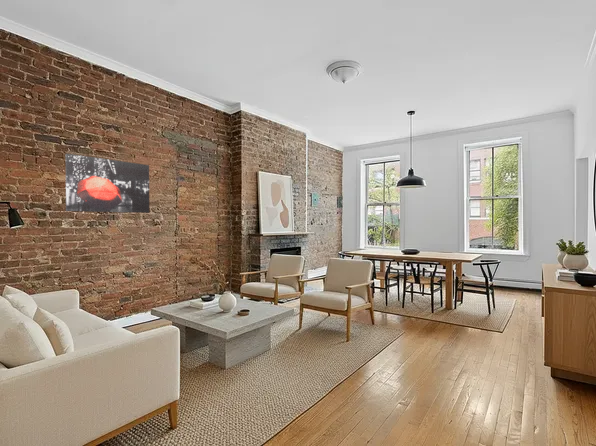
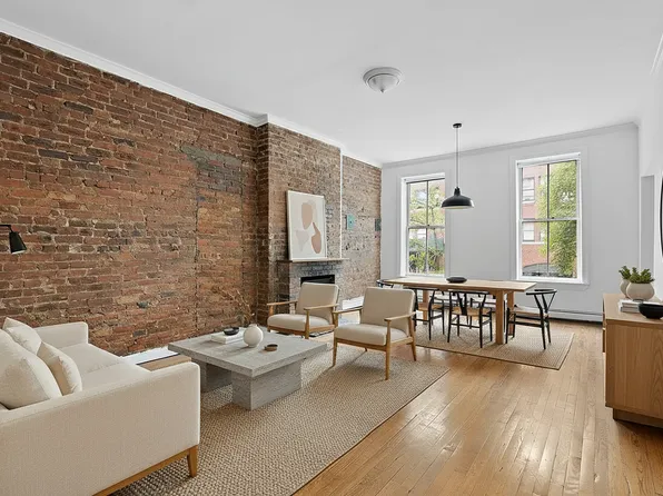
- wall art (111, 186)
